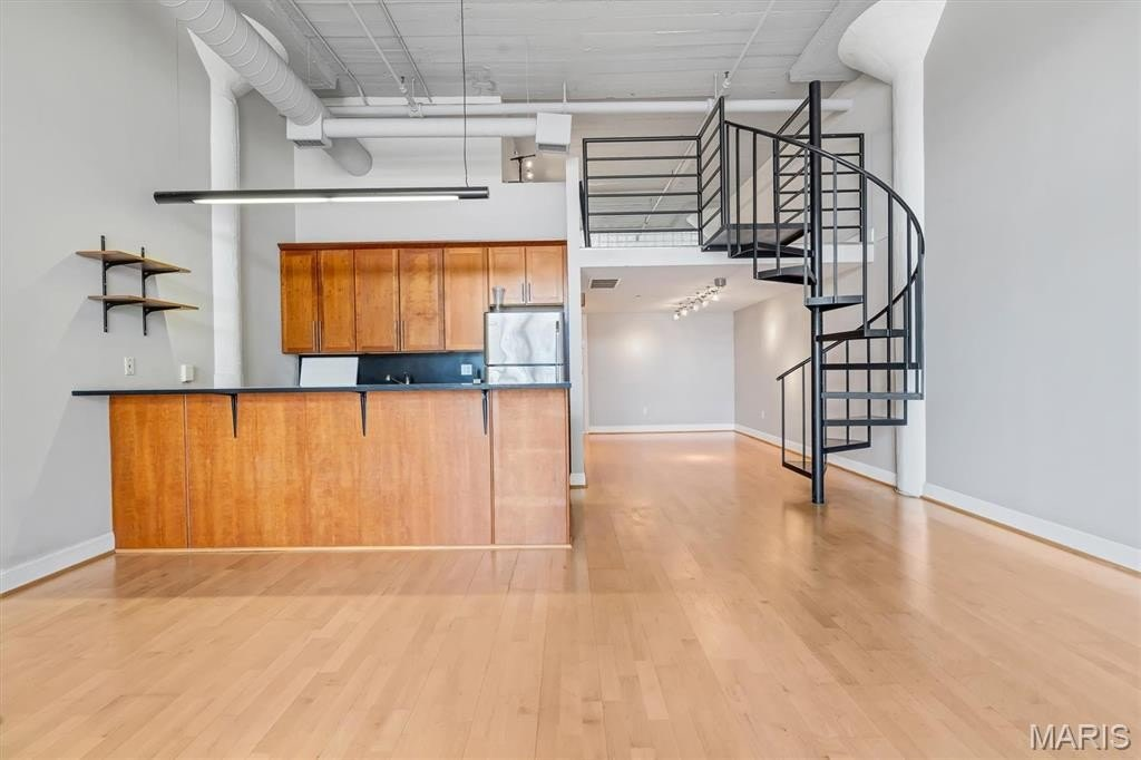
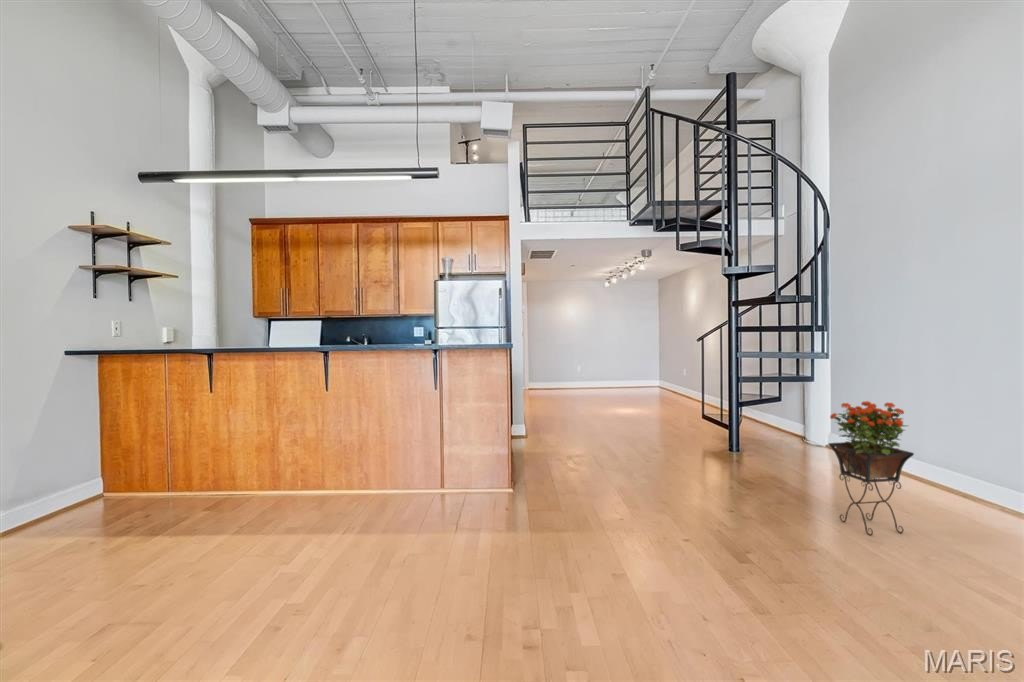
+ potted flower (869, 464)
